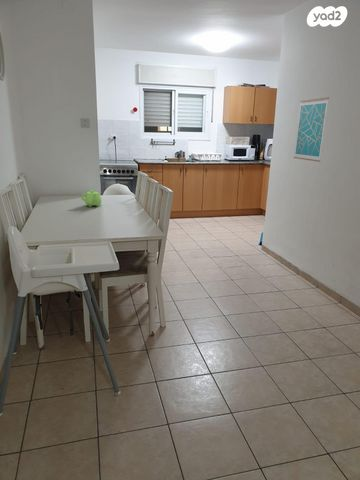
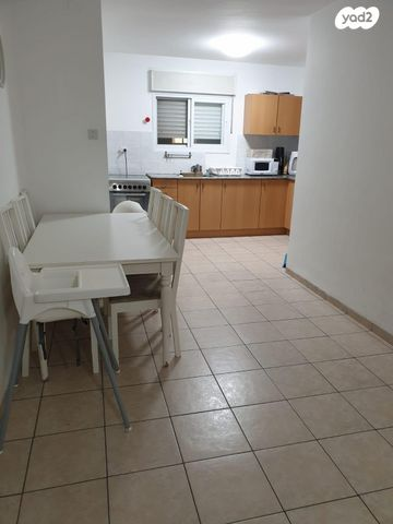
- teapot (91, 198)
- wall art (309, 130)
